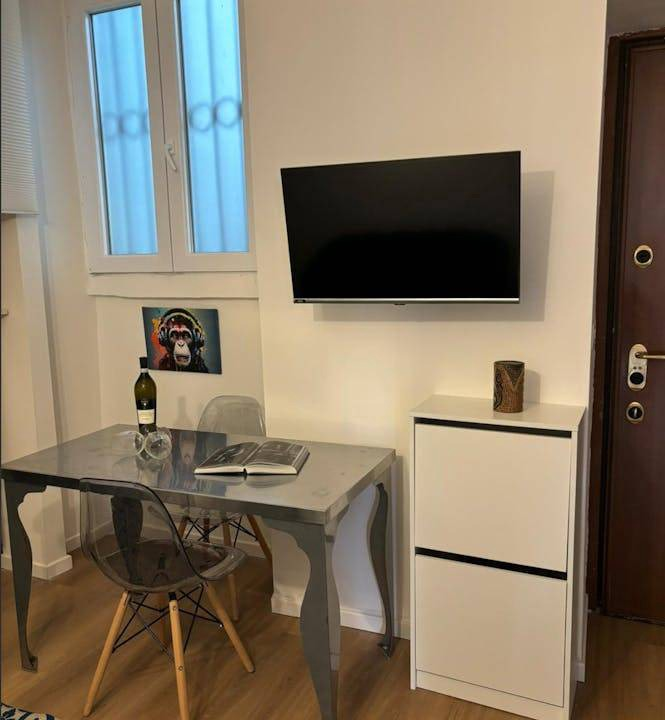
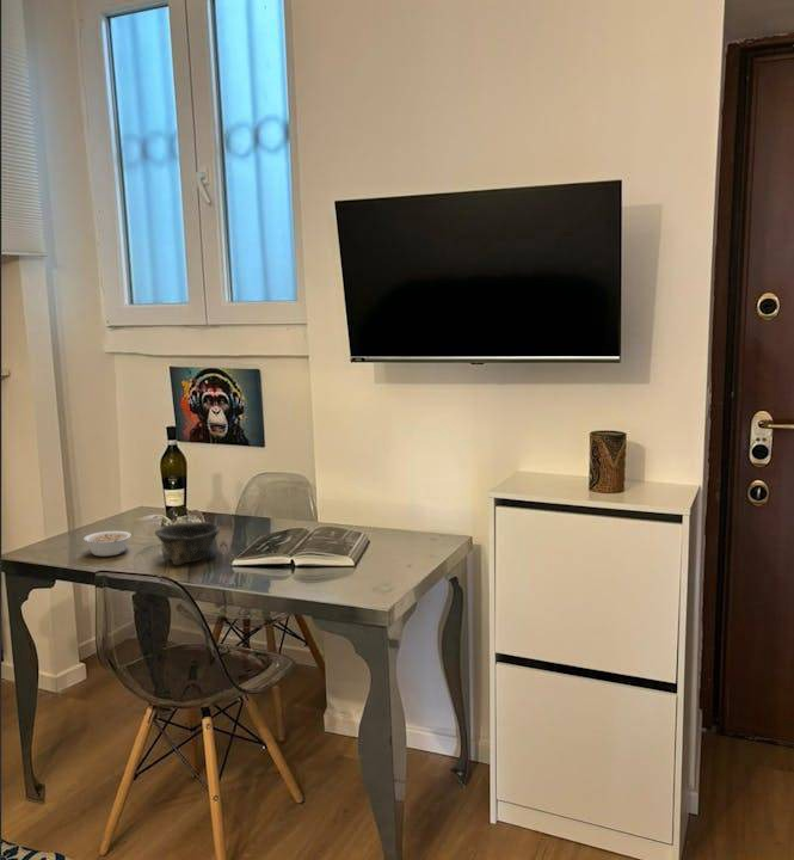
+ legume (109, 542)
+ bowl (187, 543)
